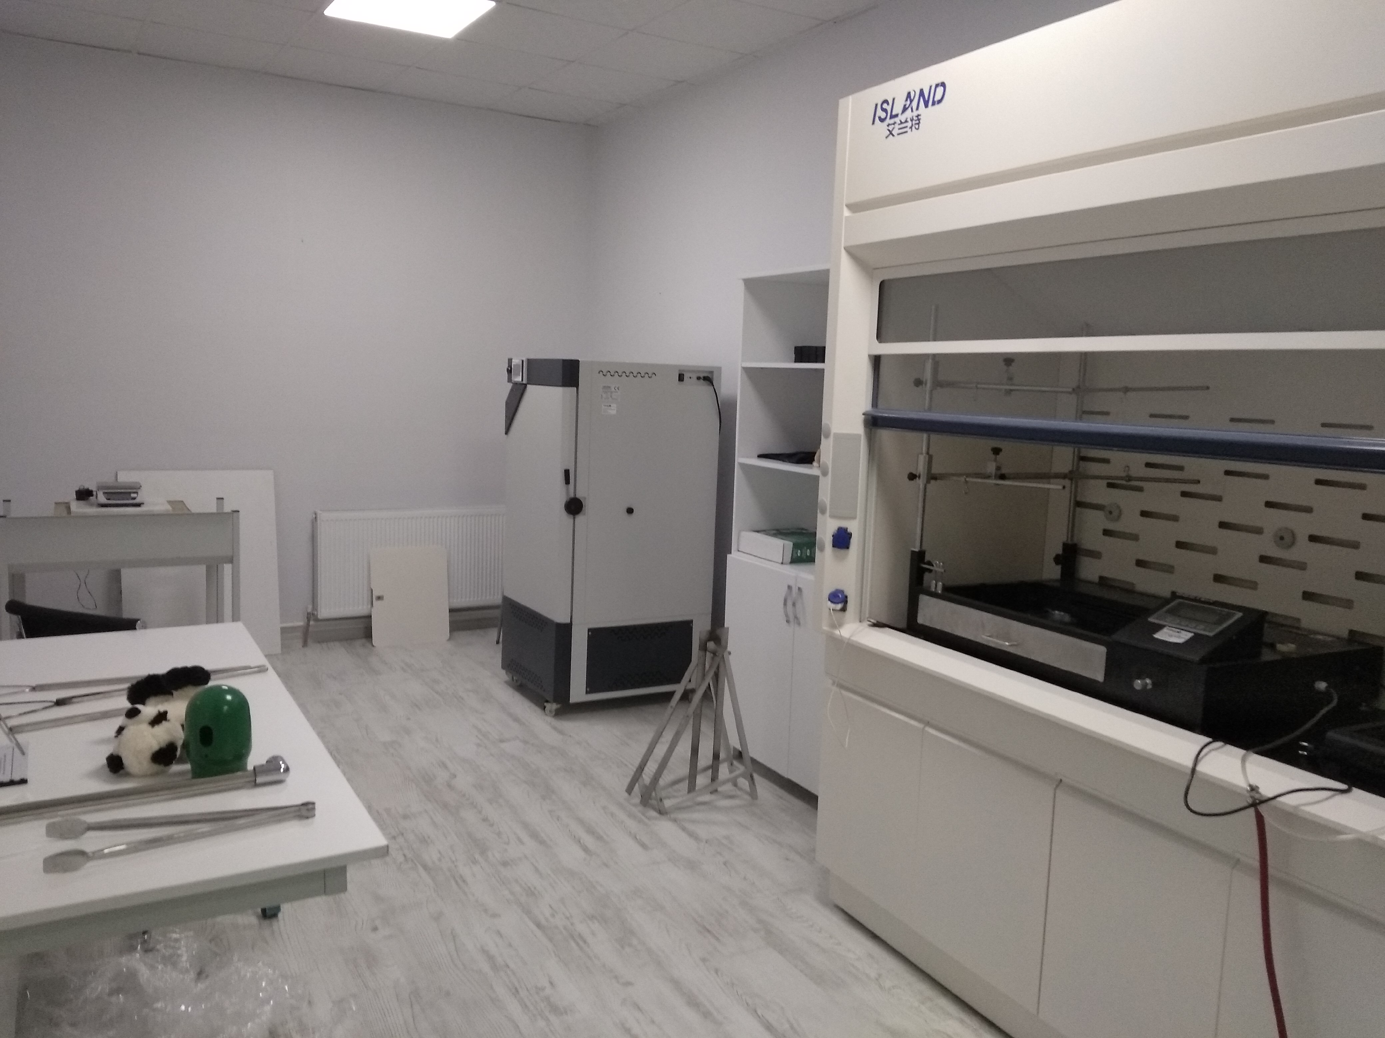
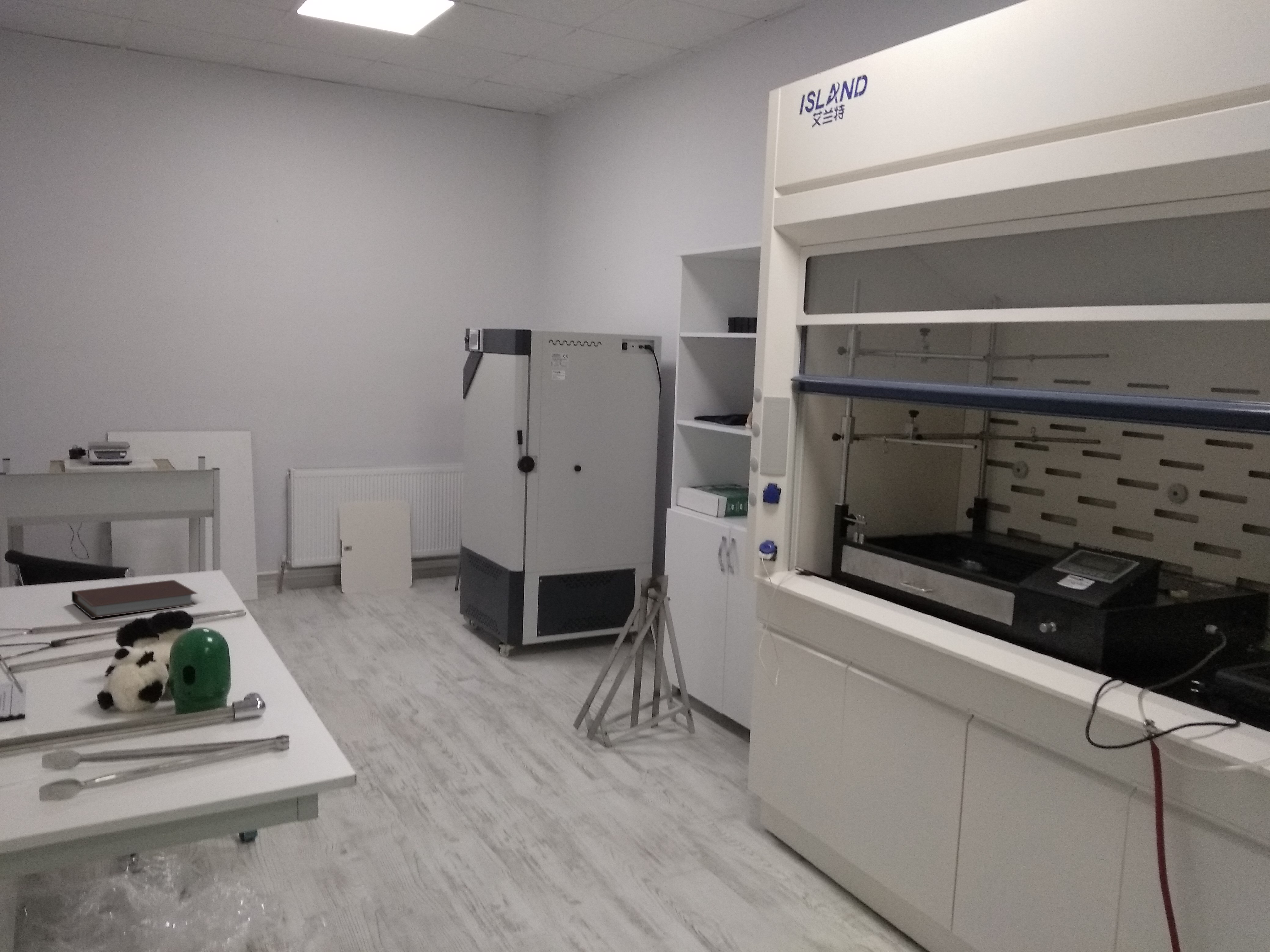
+ notebook (135, 597)
